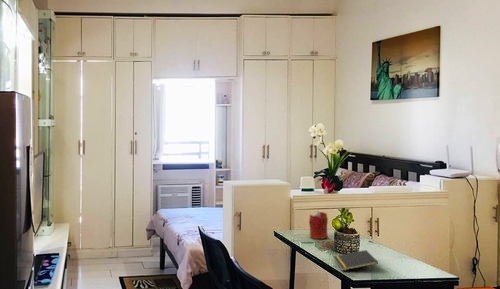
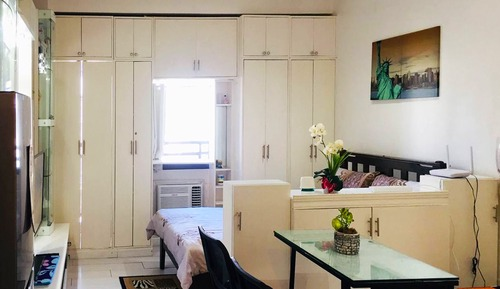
- candle (318, 224)
- notepad (354, 260)
